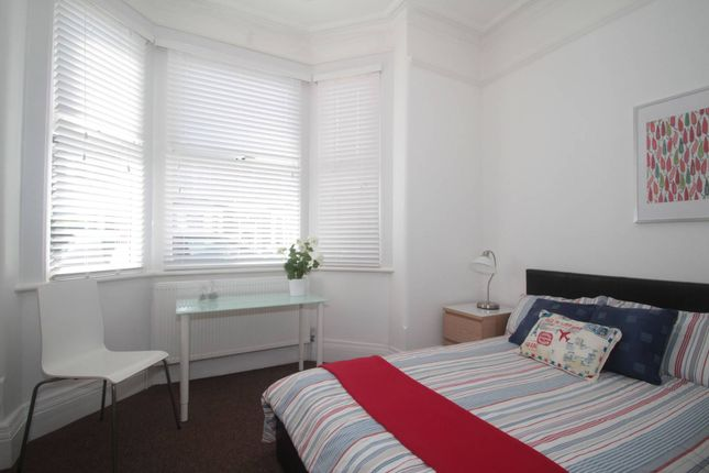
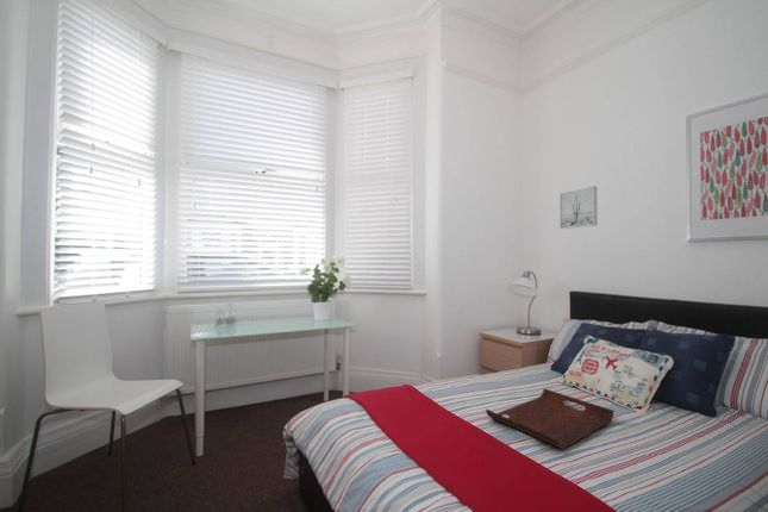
+ wall art (577, 208)
+ serving tray (549, 414)
